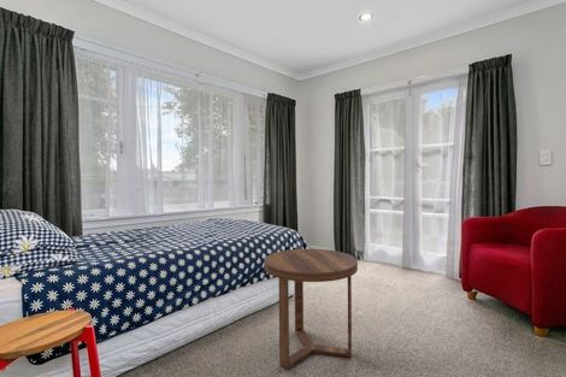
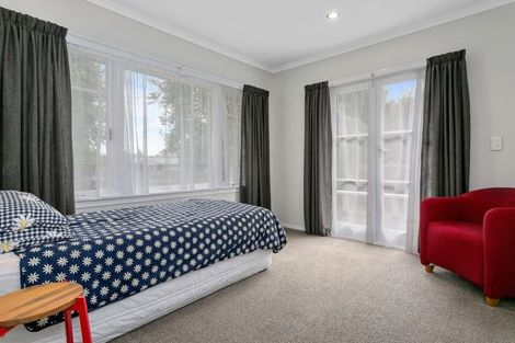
- side table (302, 304)
